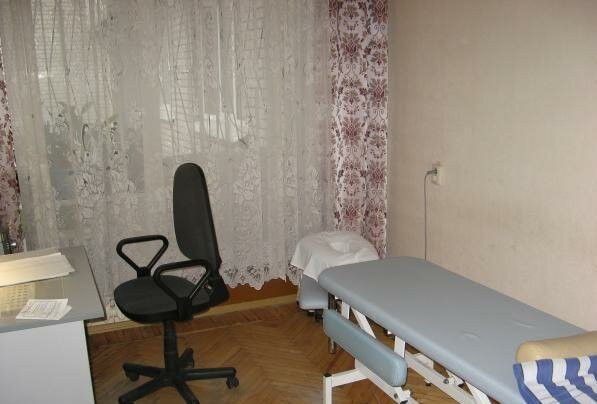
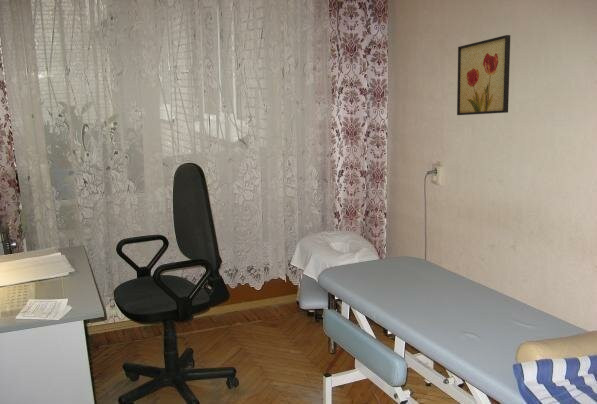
+ wall art (483, 78)
